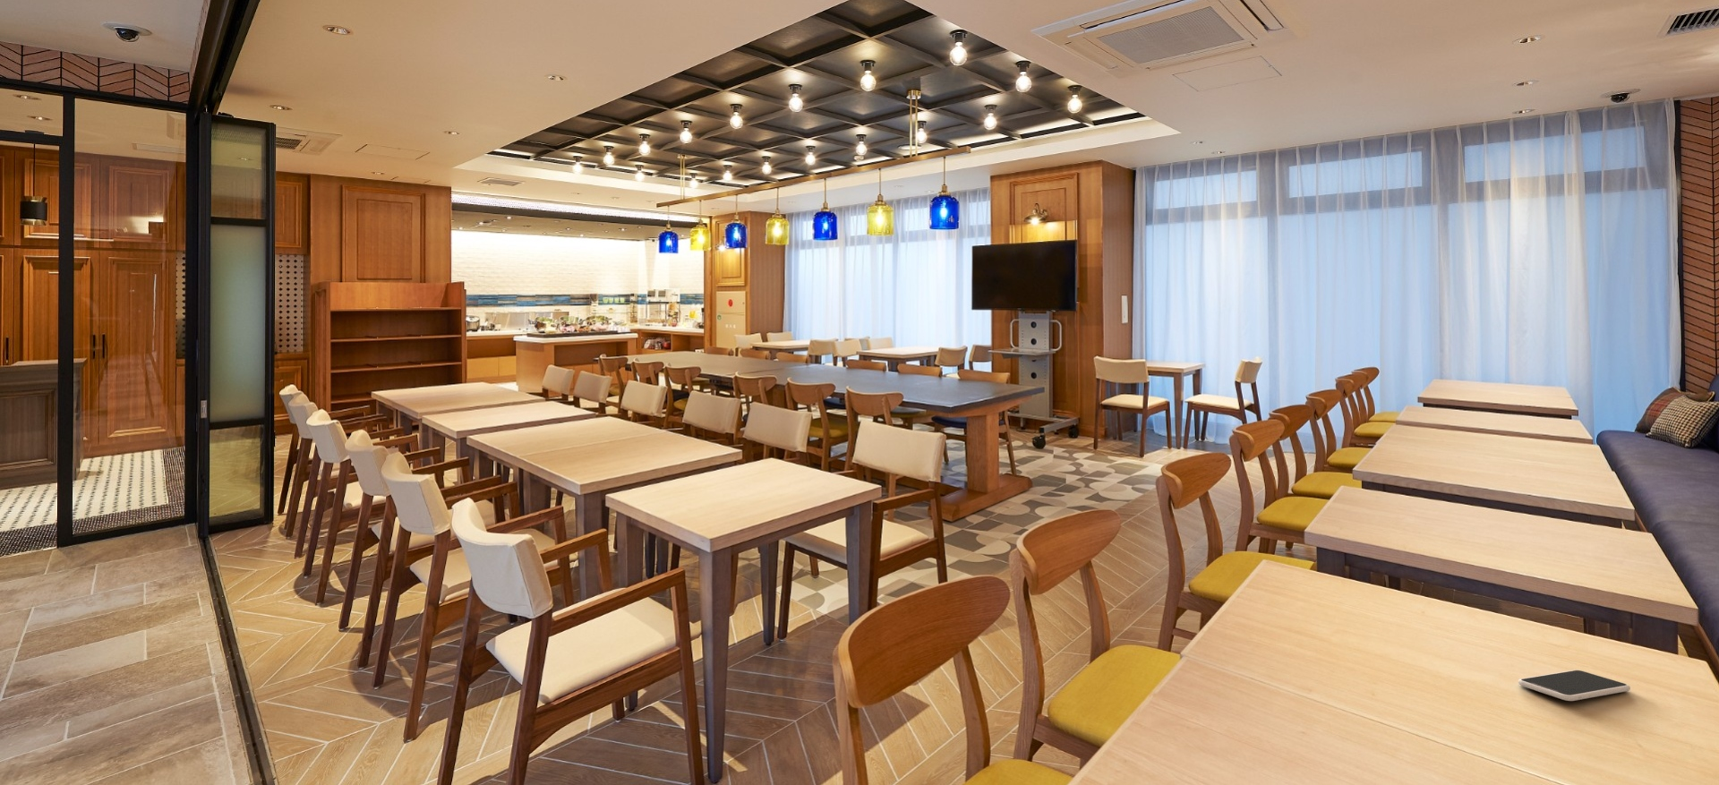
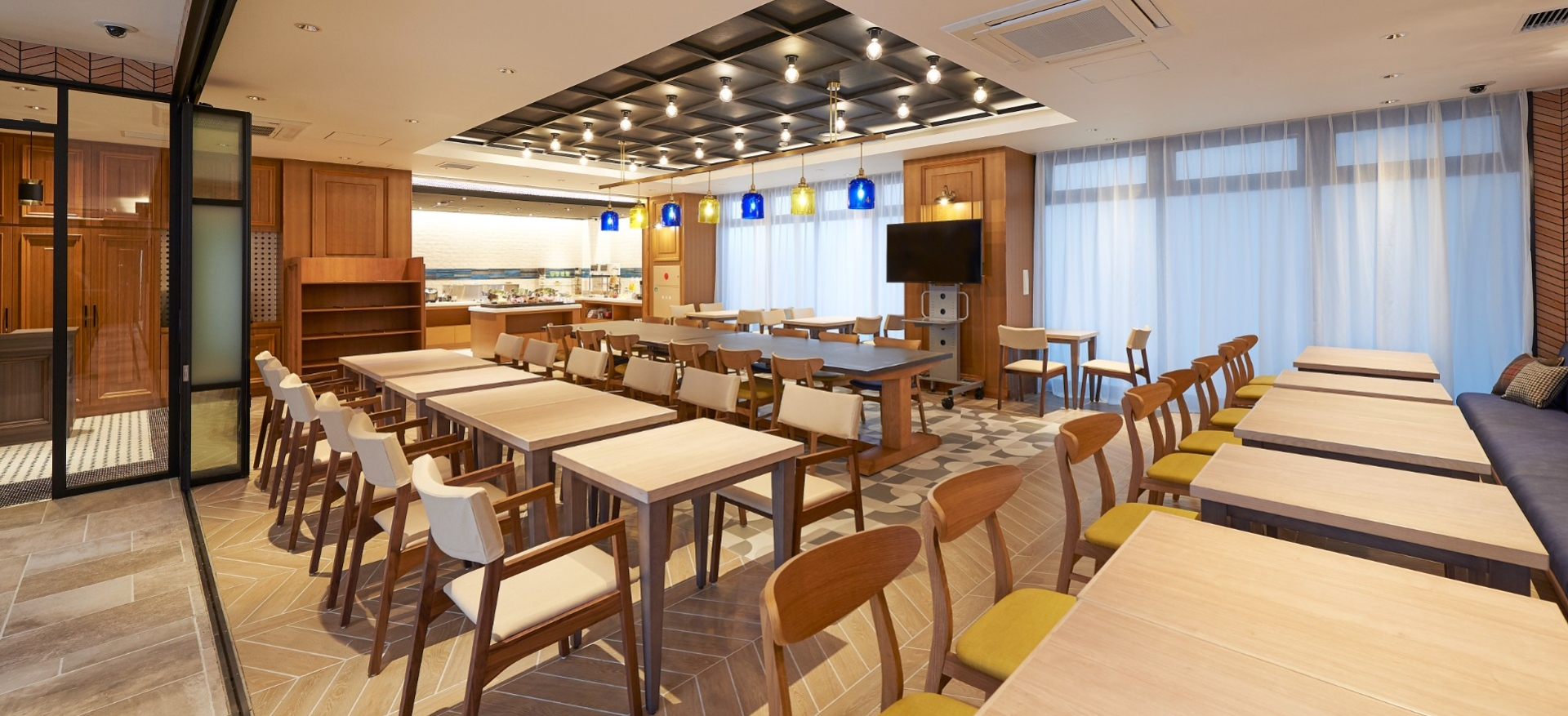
- smartphone (1573, 685)
